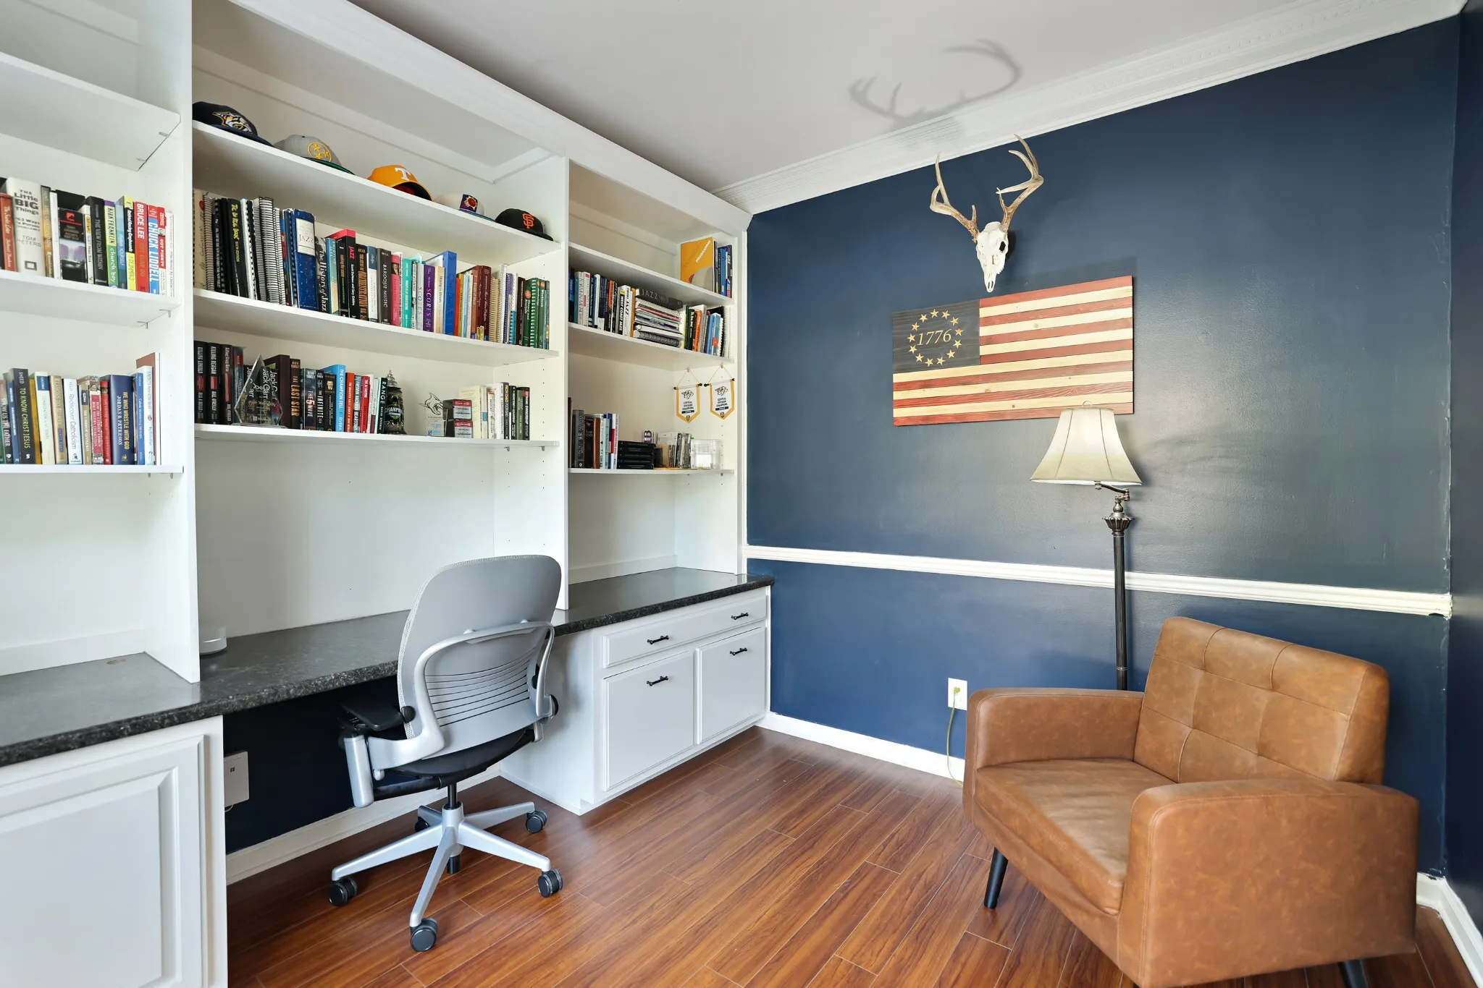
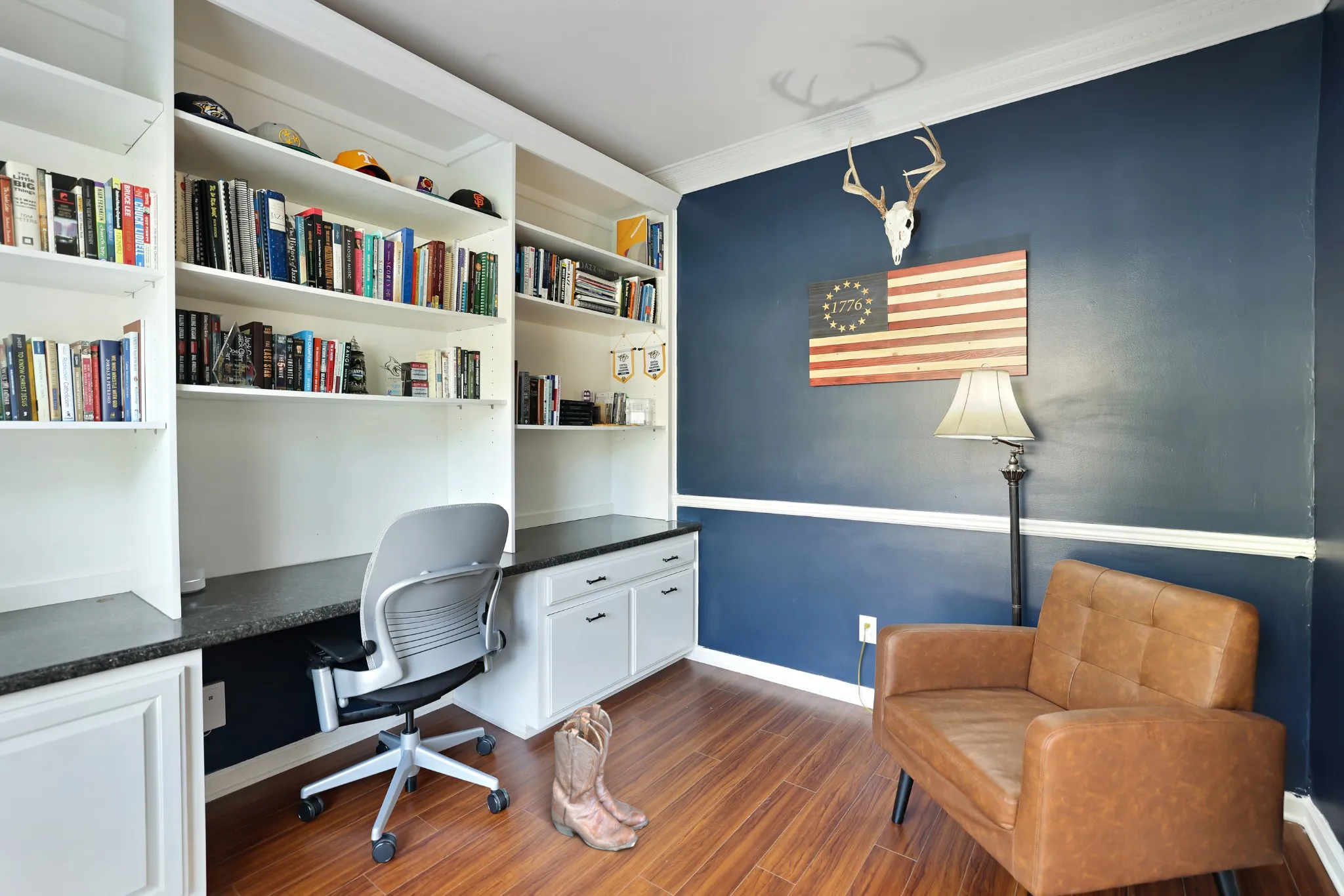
+ boots (600, 770)
